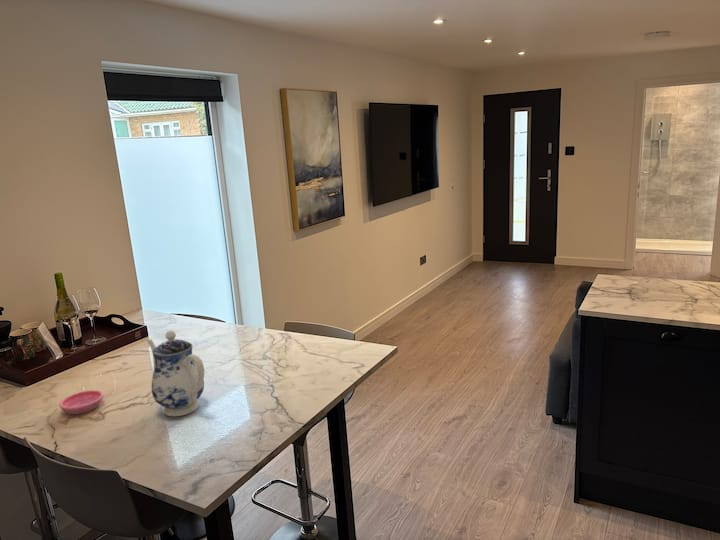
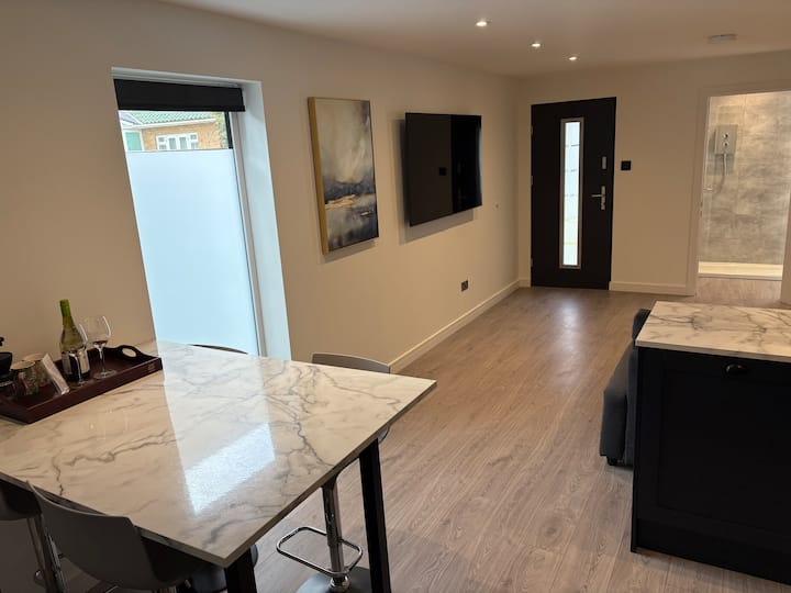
- saucer (82, 402)
- teapot (175, 370)
